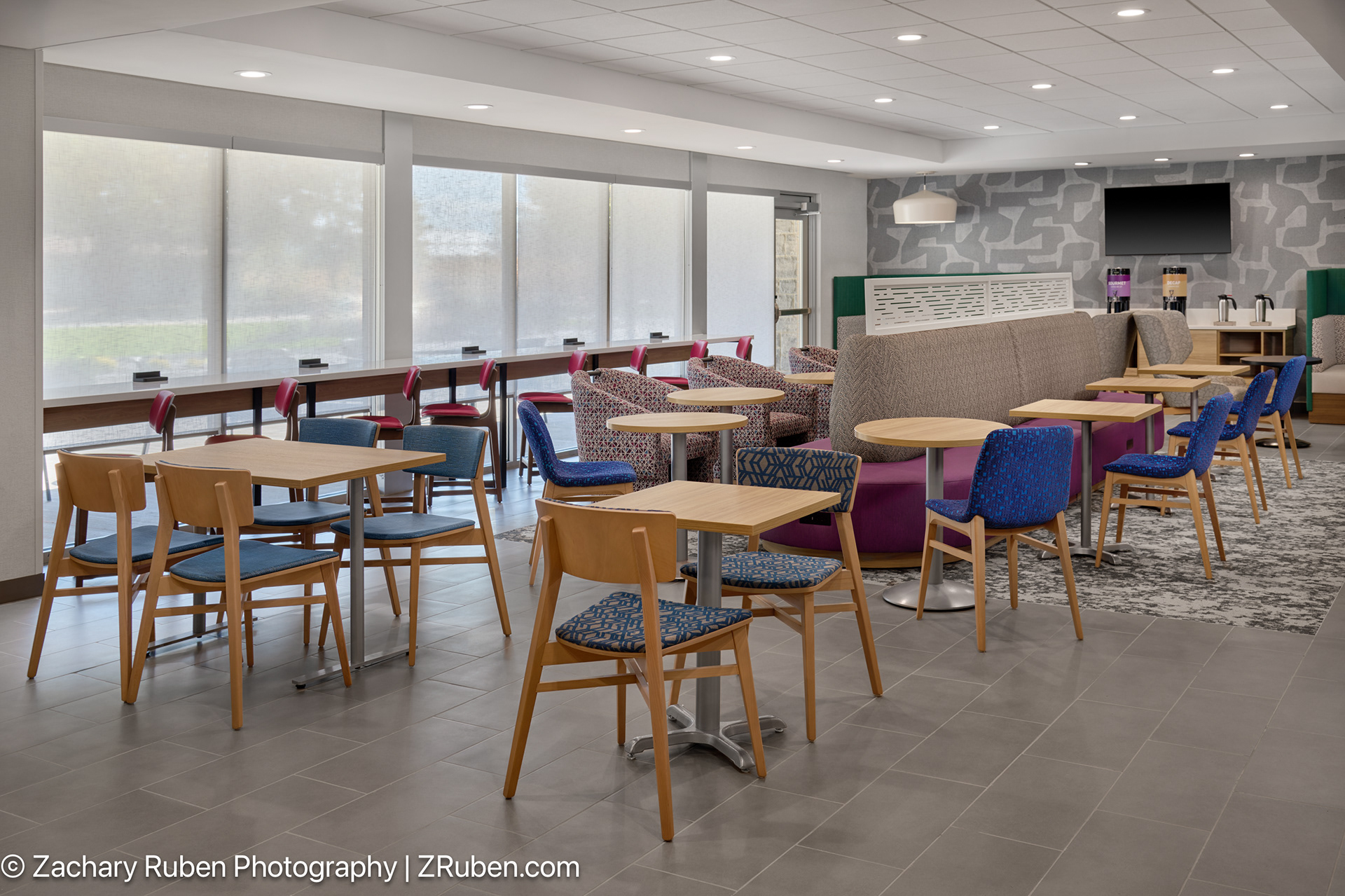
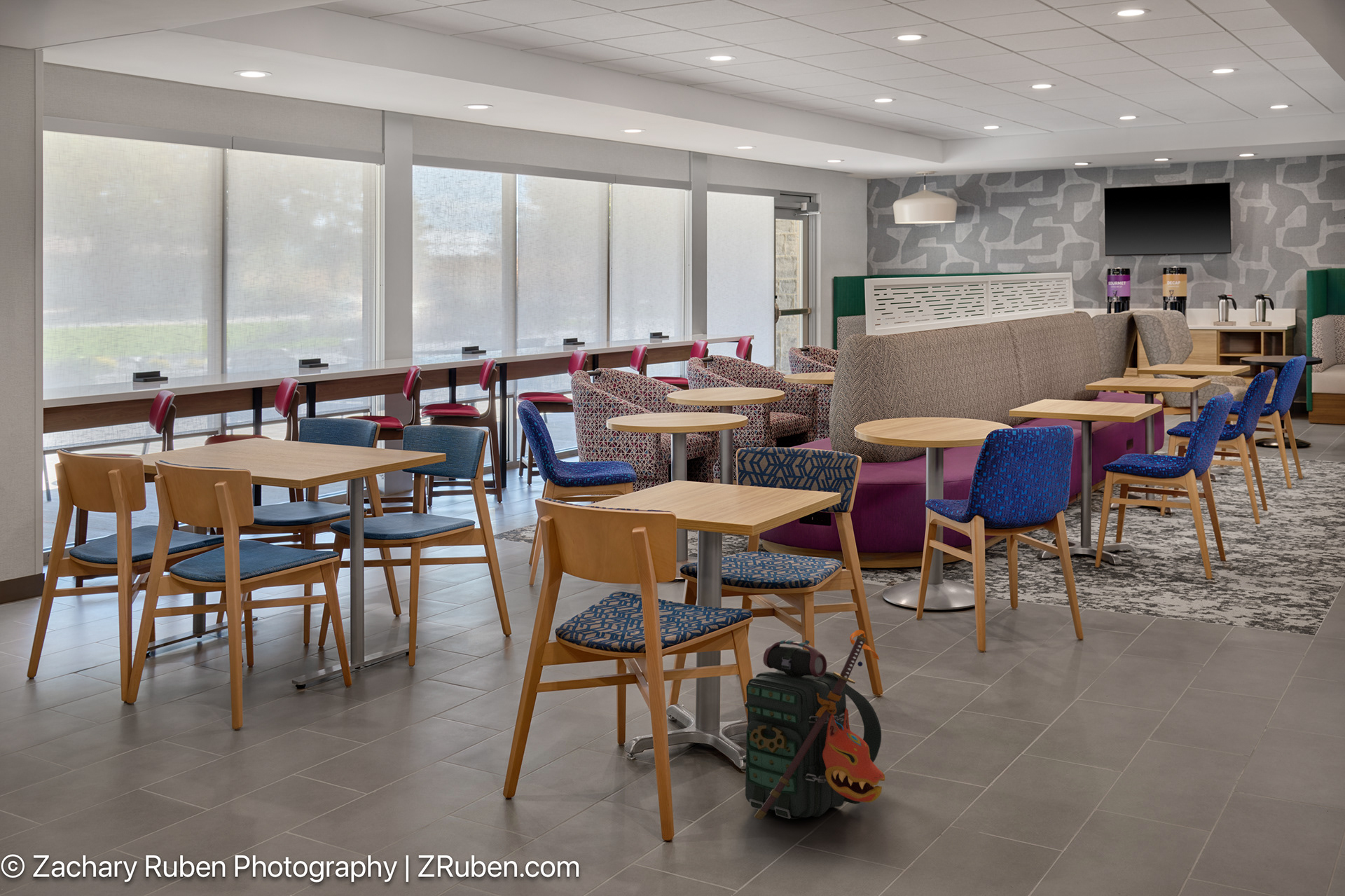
+ backpack (820, 716)
